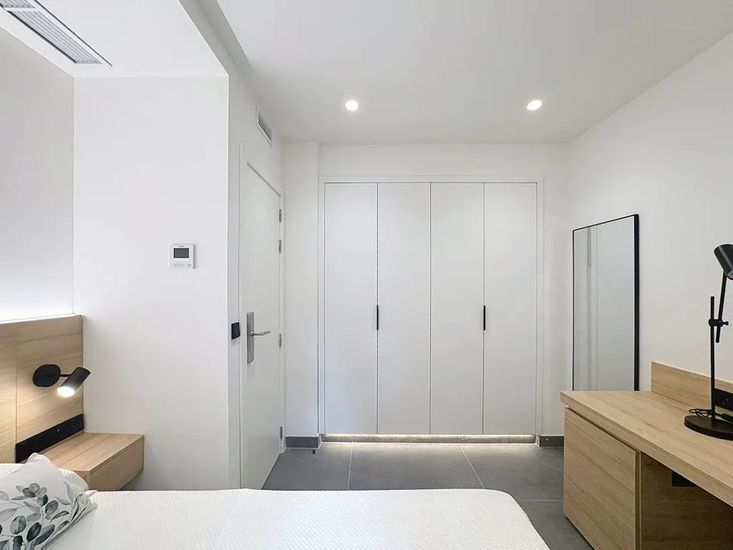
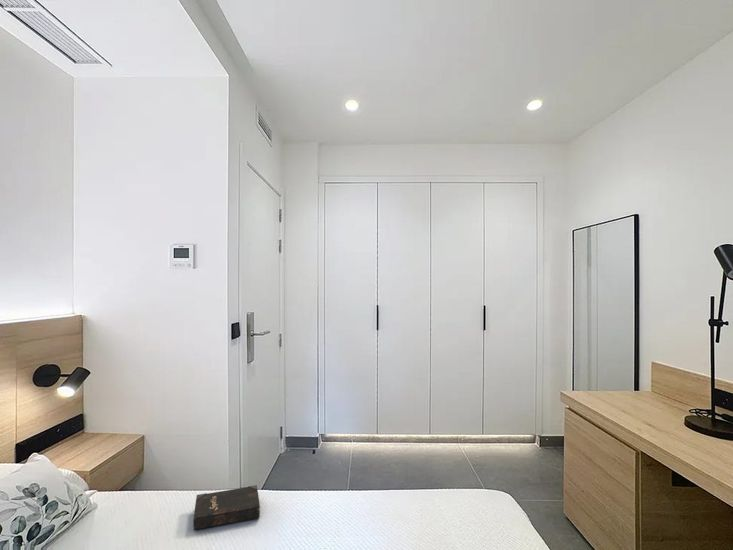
+ hardback book (227, 506)
